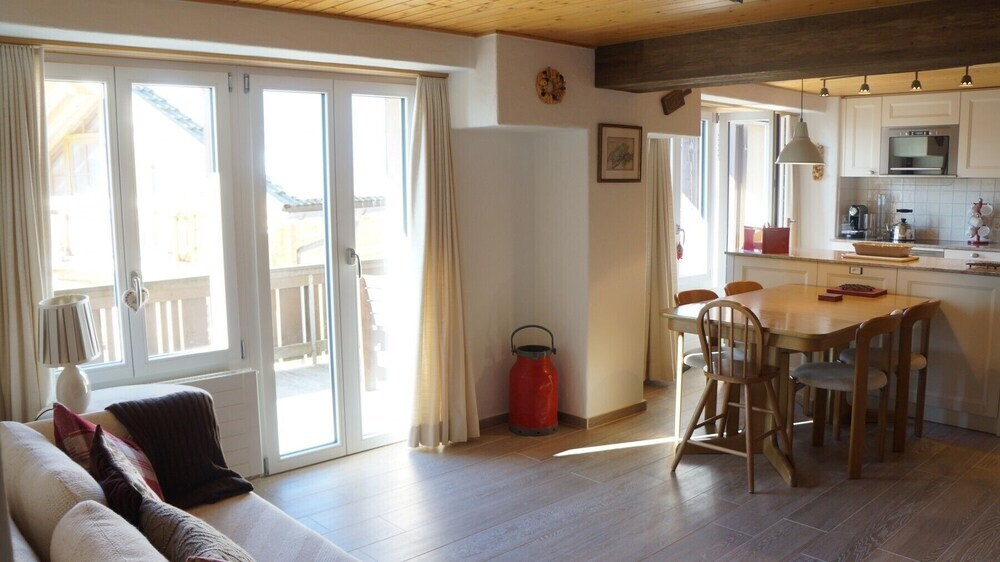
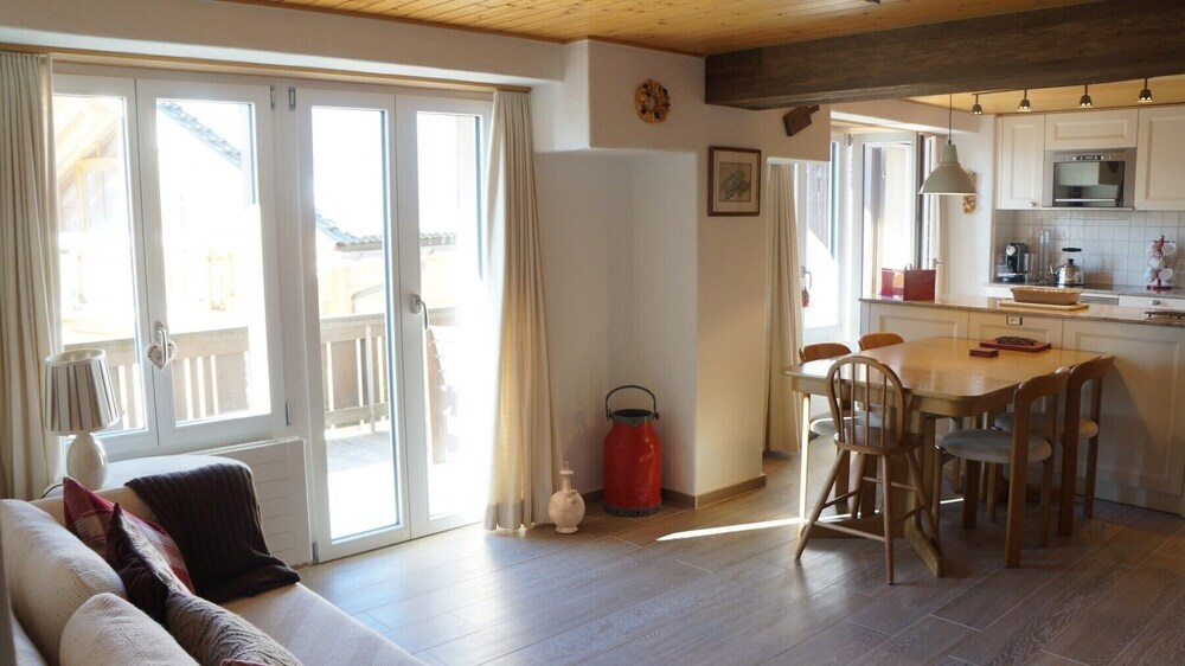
+ vase (566, 495)
